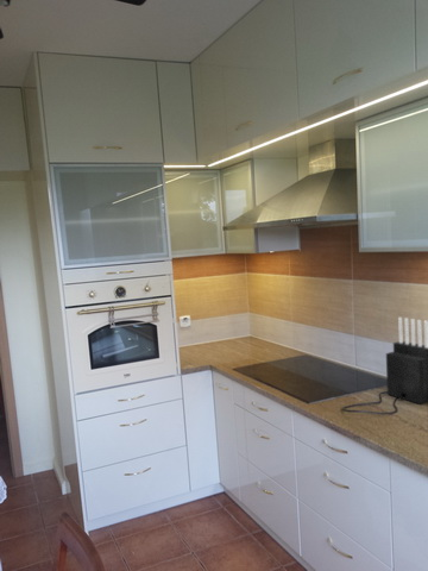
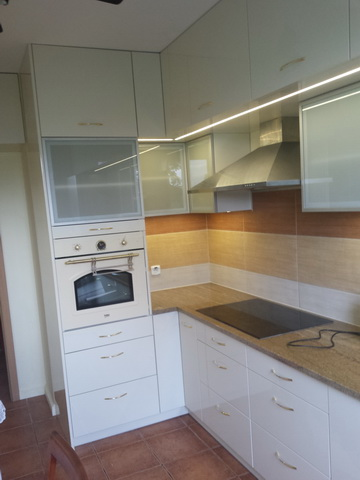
- knife block (408, 358)
